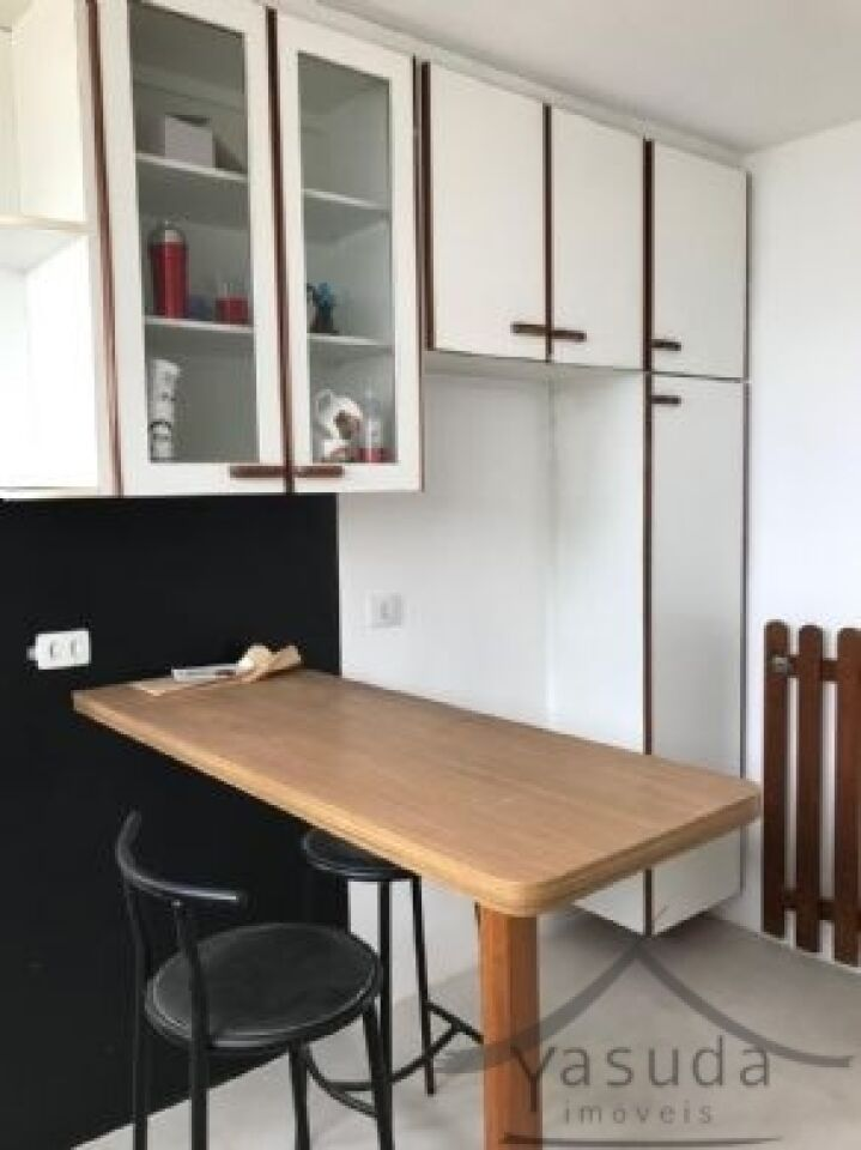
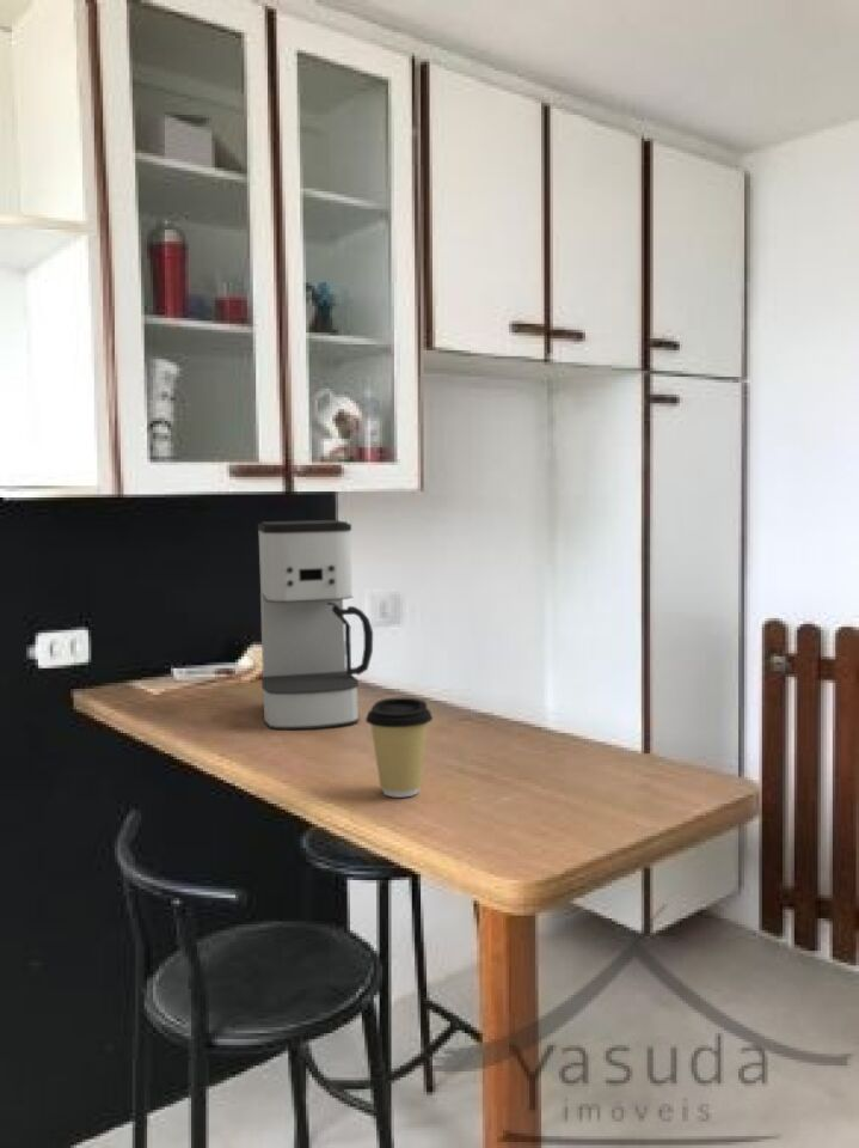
+ coffee maker (315, 618)
+ coffee cup (399, 747)
